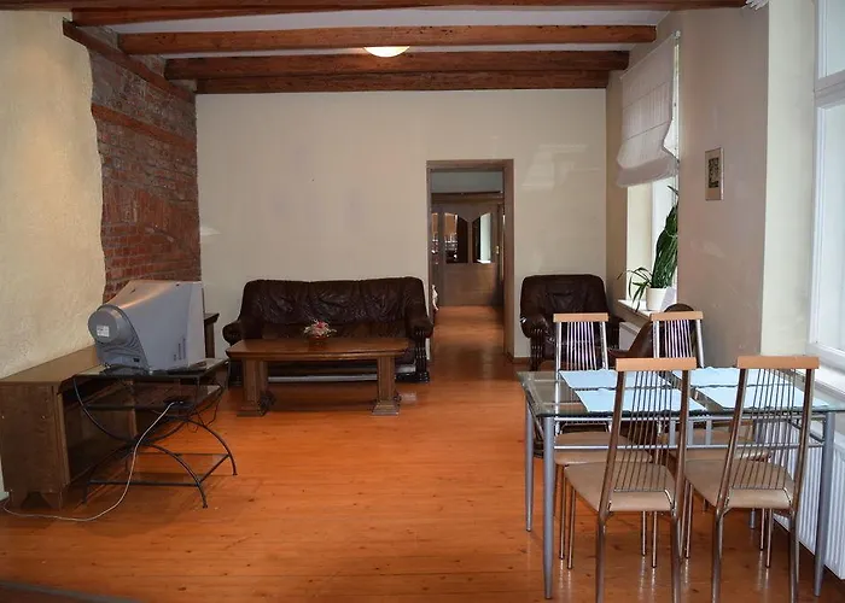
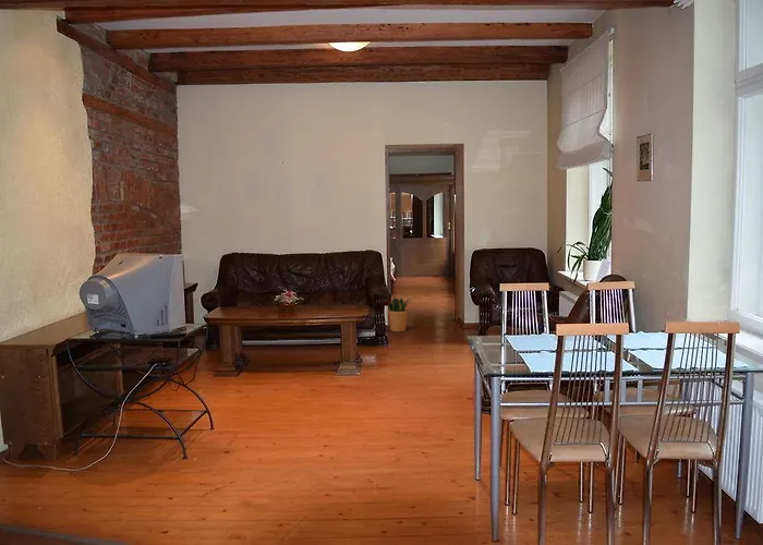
+ potted plant (398, 313)
